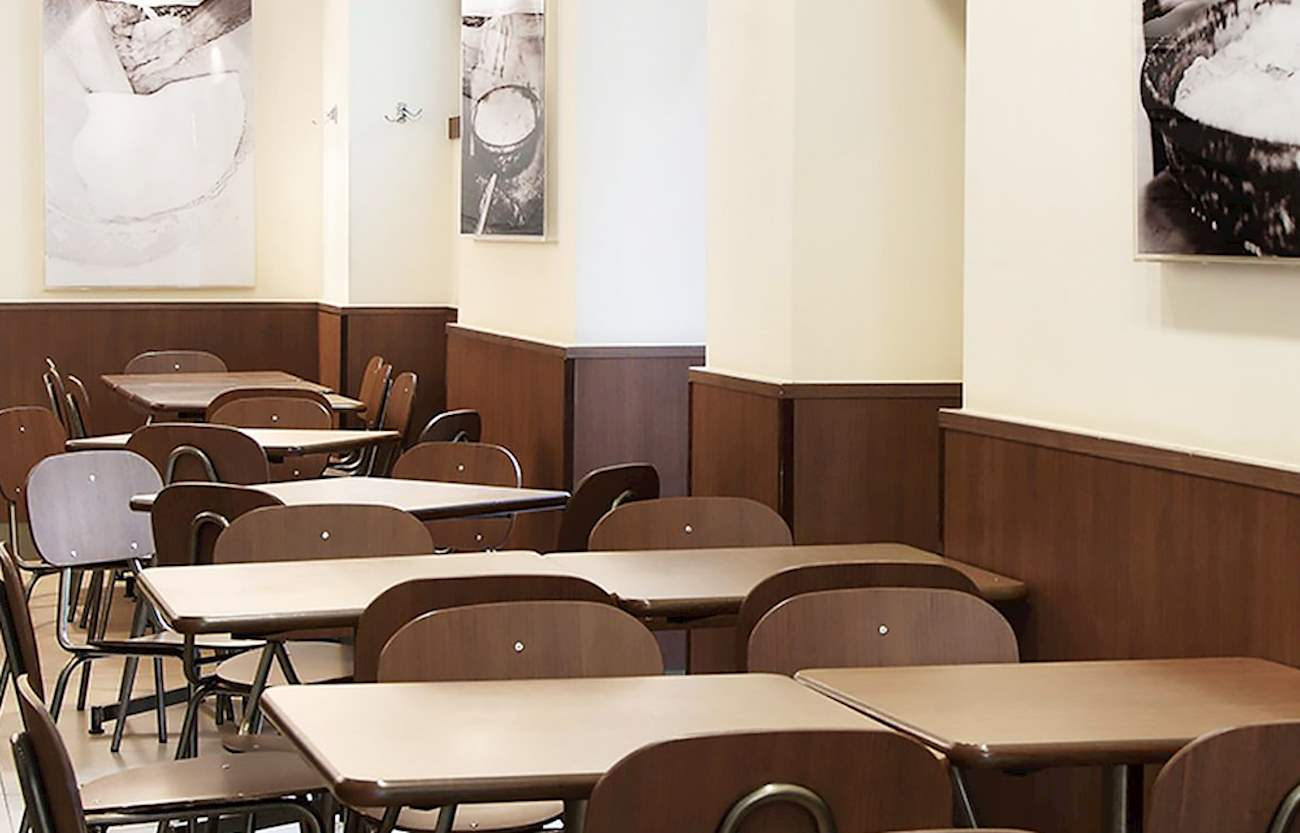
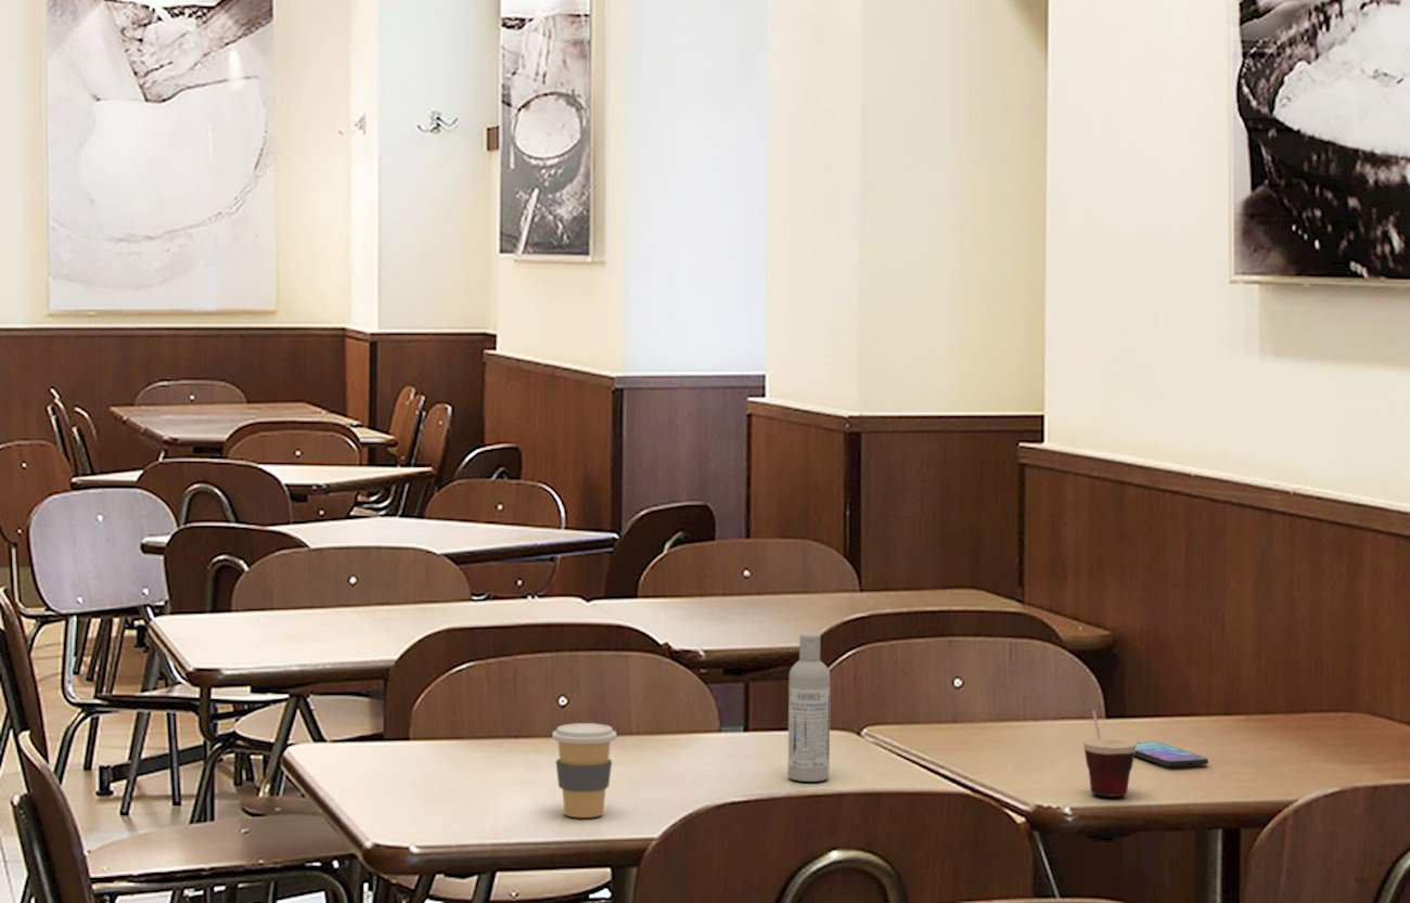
+ smartphone (1162, 753)
+ bottle (809, 706)
+ cup (1100, 746)
+ coffee cup (584, 771)
